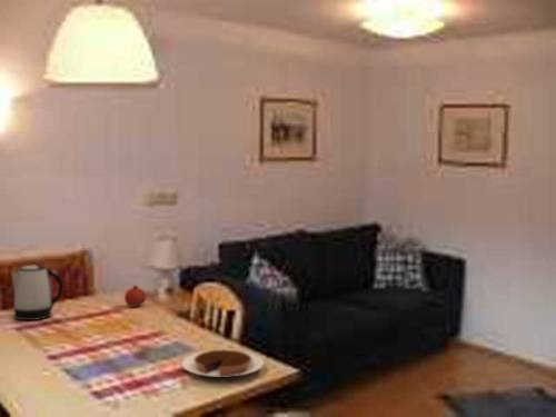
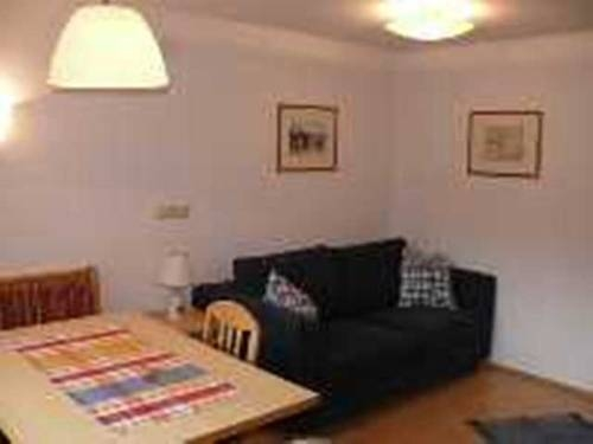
- chocolate tart (222, 363)
- kettle (38, 290)
- fruit (135, 295)
